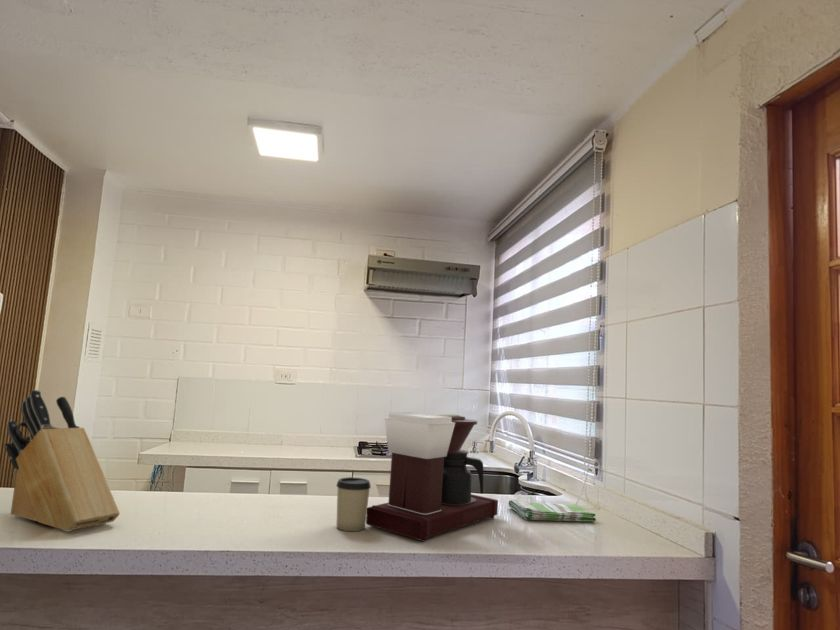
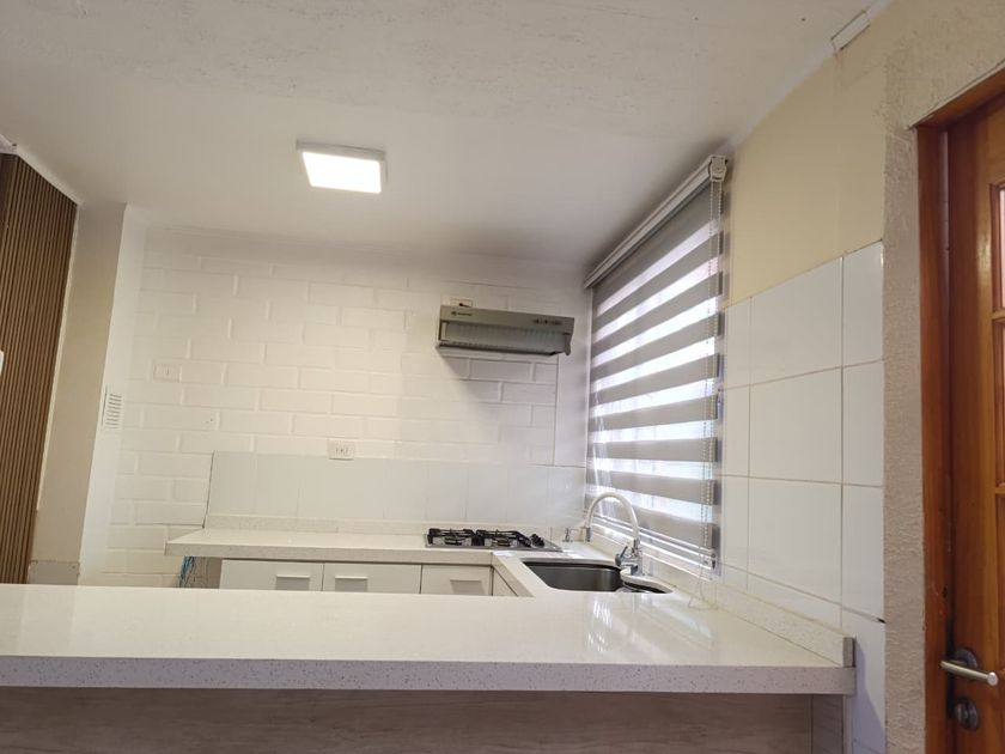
- knife block (61, 454)
- cup (352, 503)
- coffee maker (438, 467)
- dish towel (550, 508)
